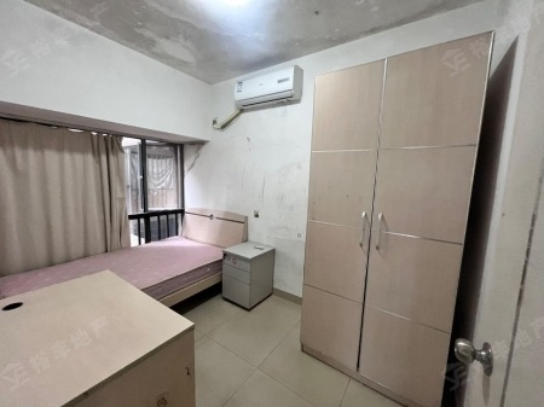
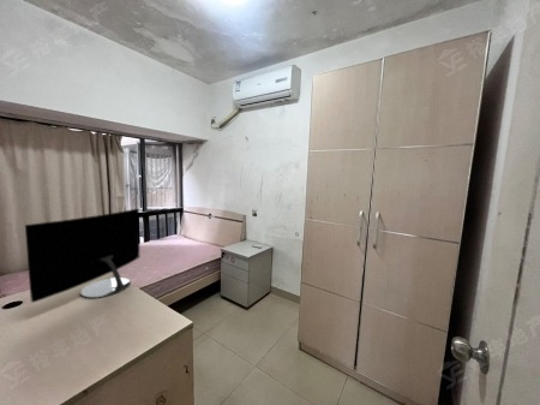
+ monitor (104, 251)
